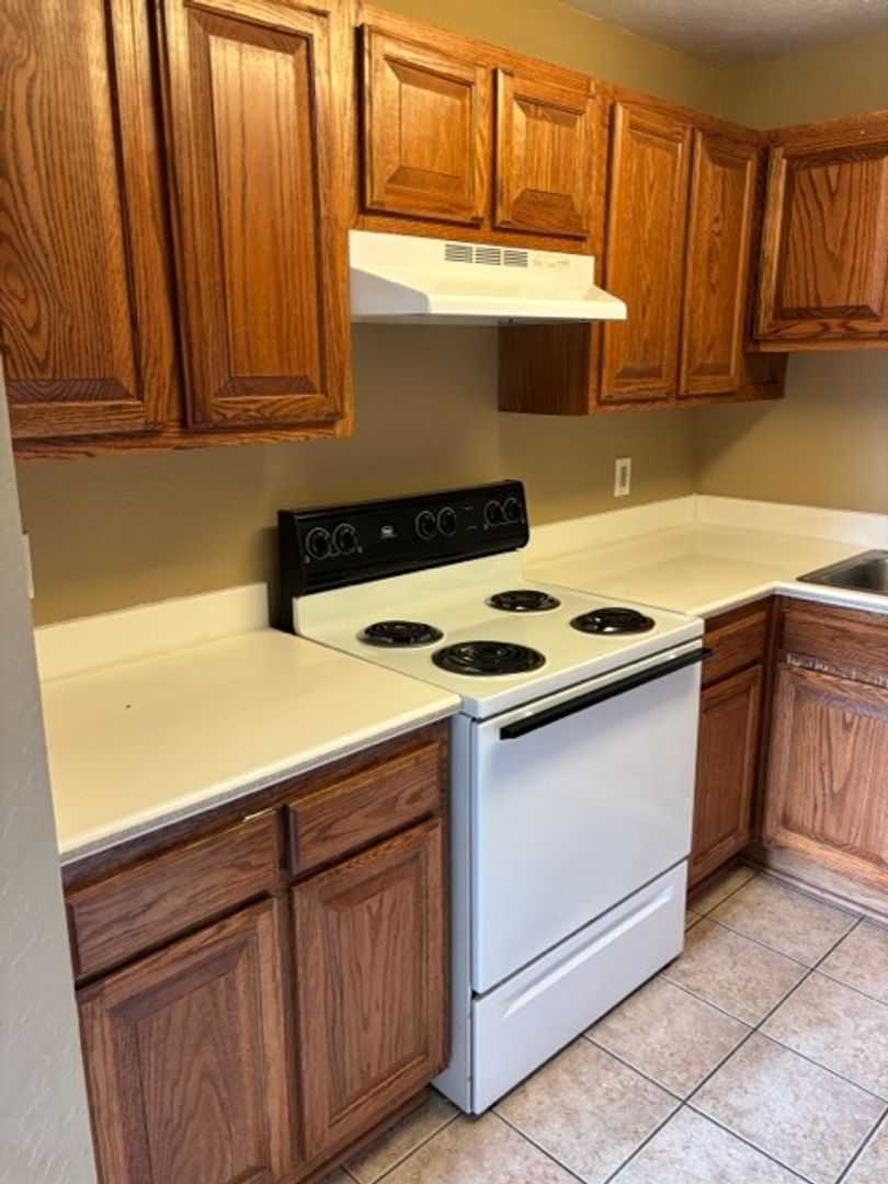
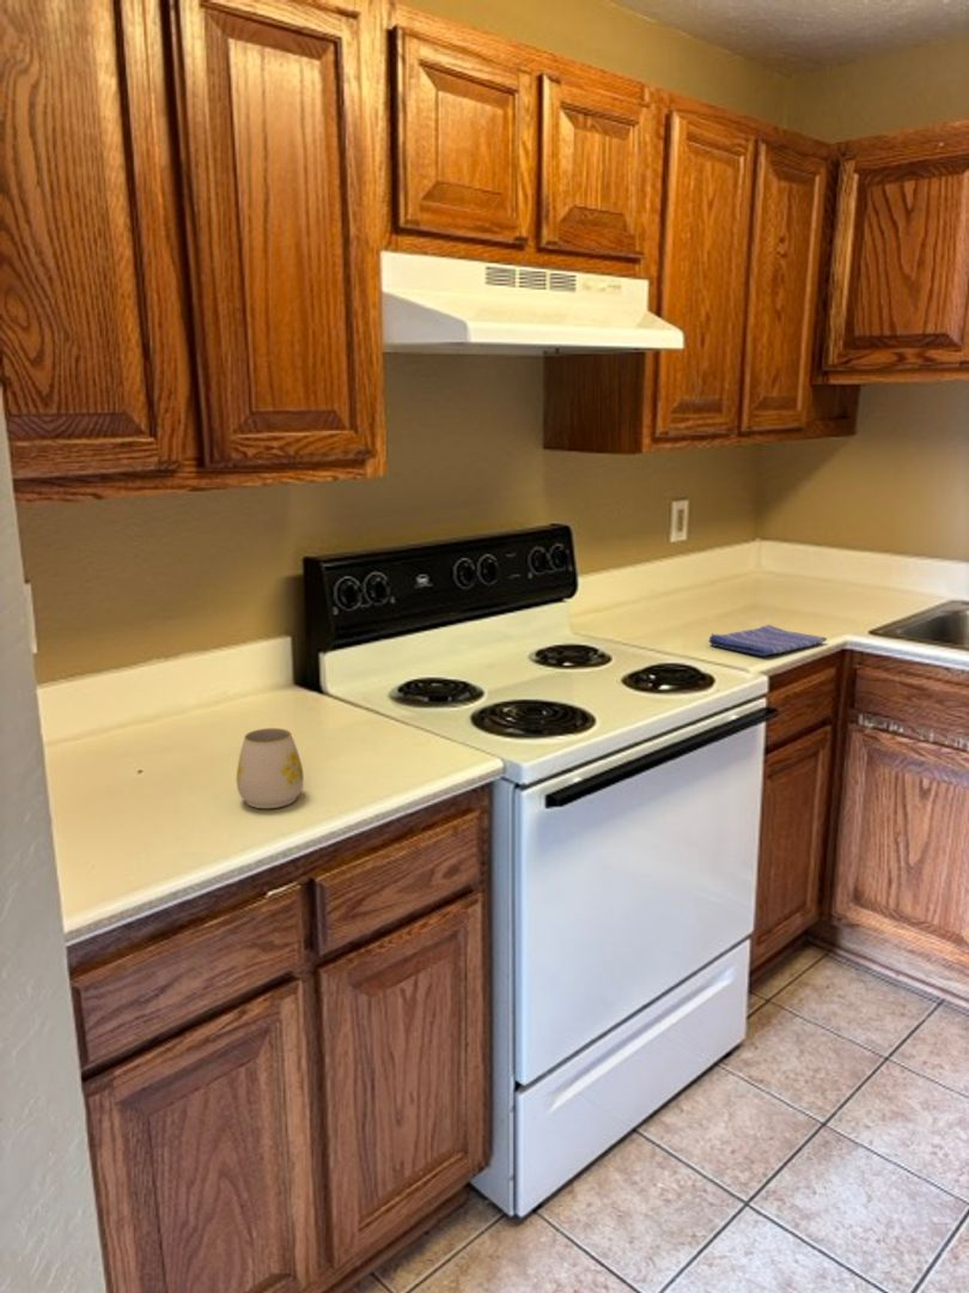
+ mug (273, 764)
+ dish towel (766, 638)
